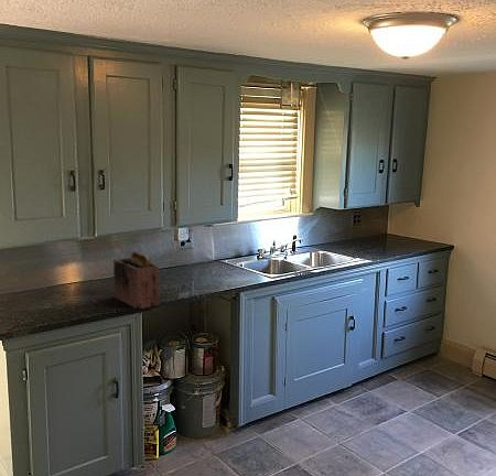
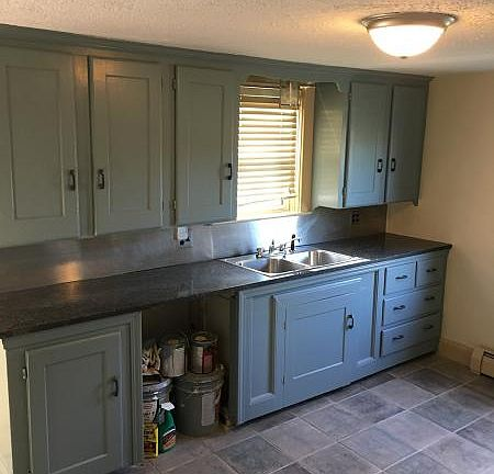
- toaster (134, 277)
